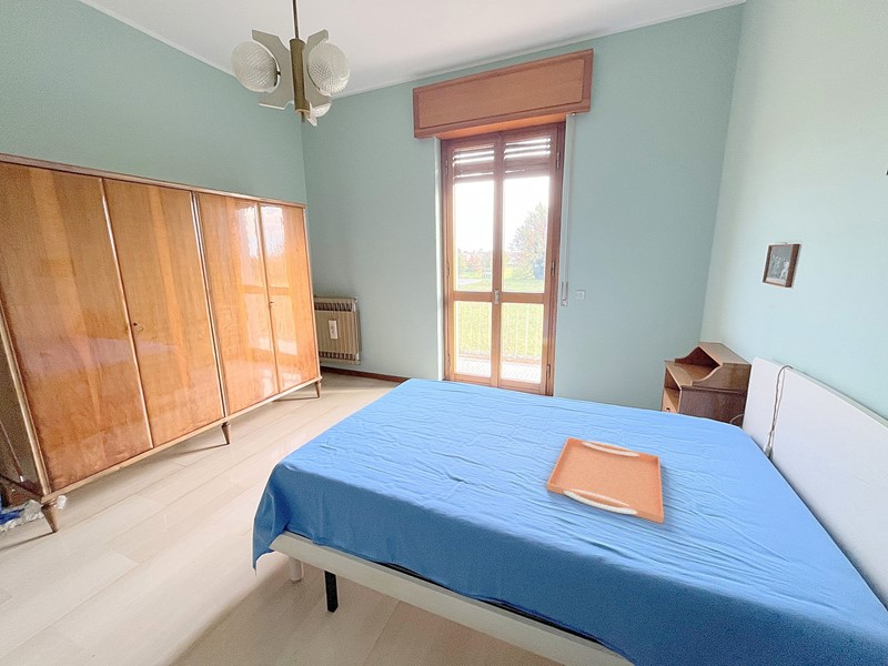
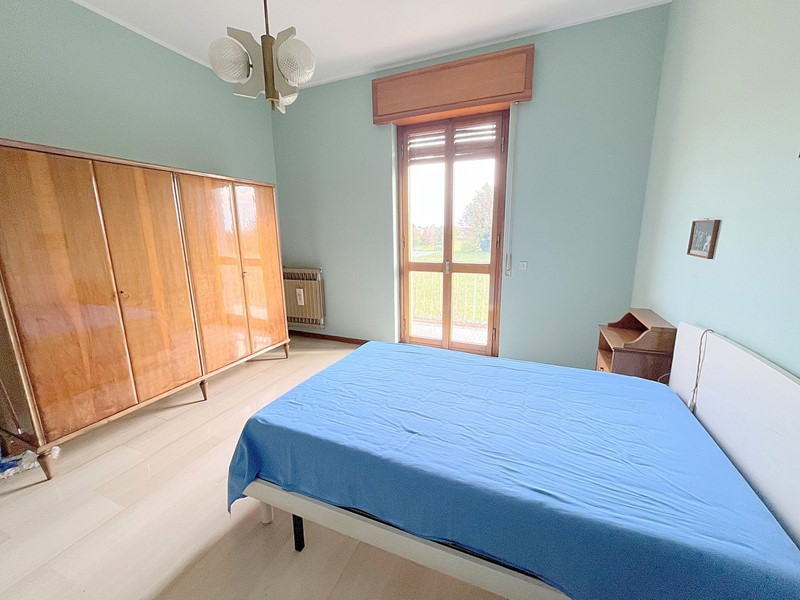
- serving tray (606, 472)
